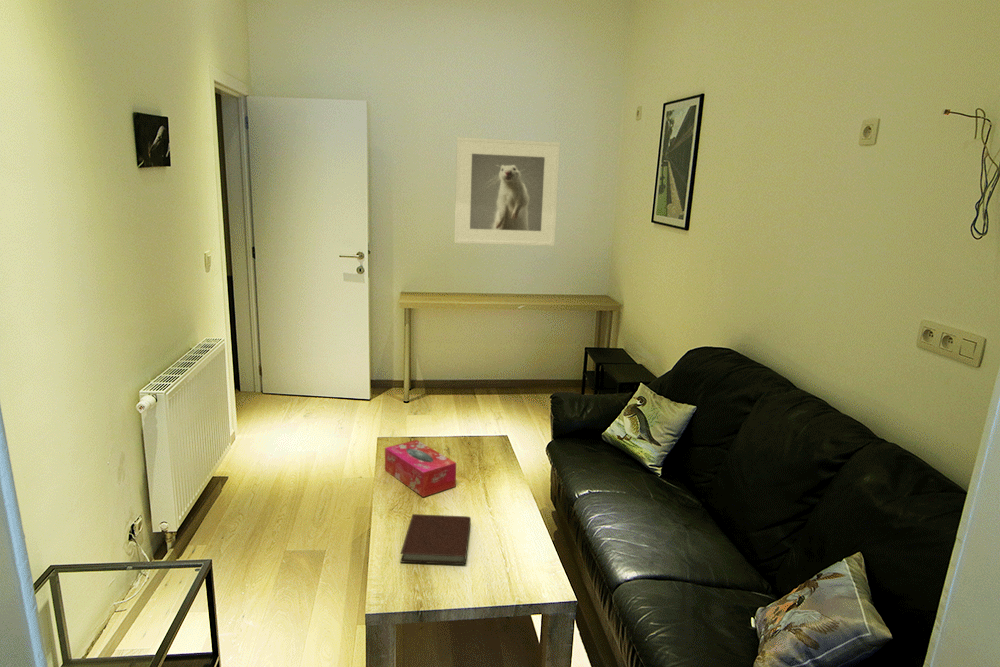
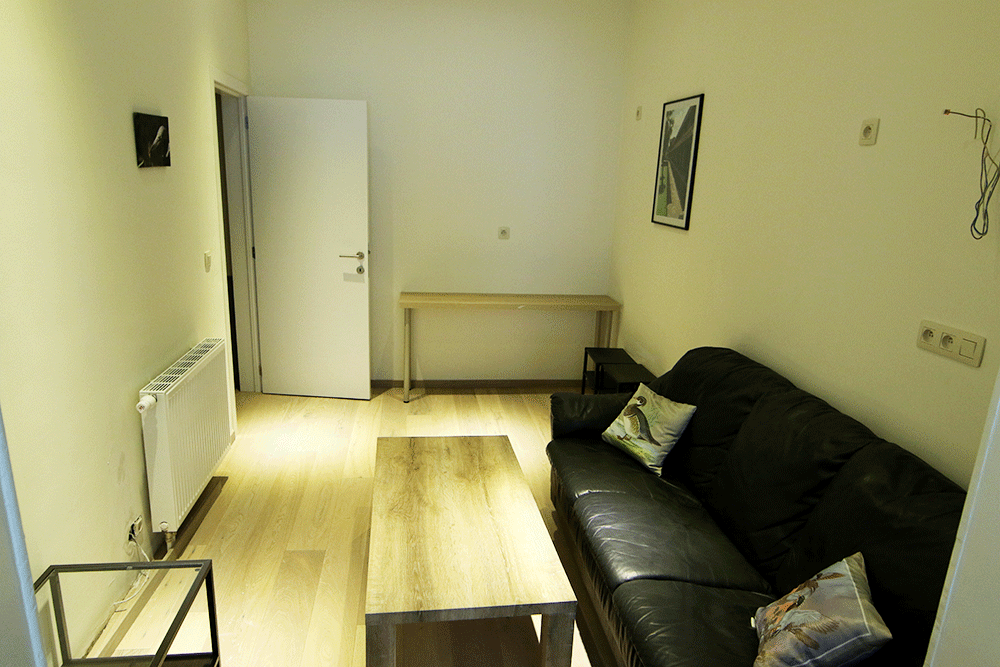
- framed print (507, 193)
- tissue box (419, 466)
- notebook (437, 538)
